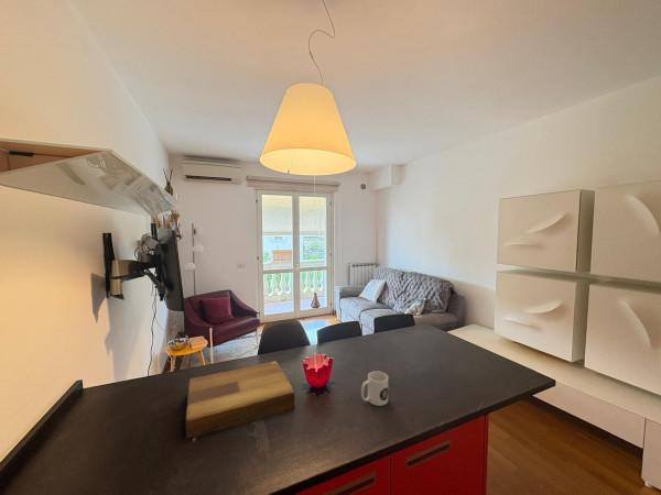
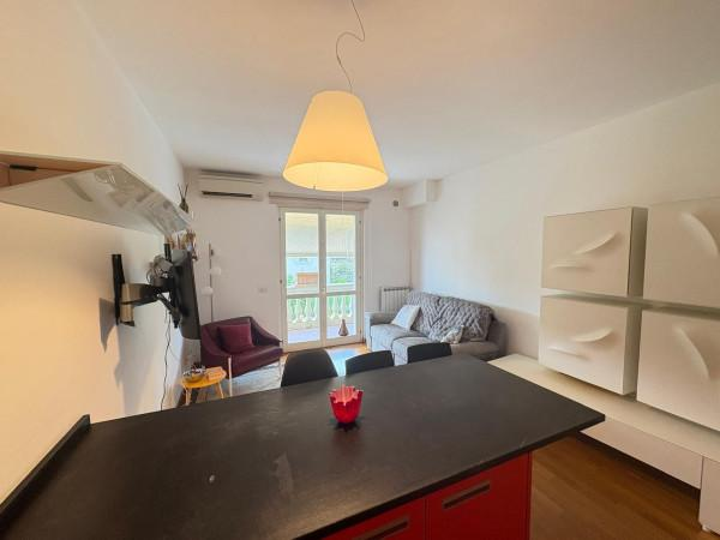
- cutting board (240, 392)
- mug (373, 388)
